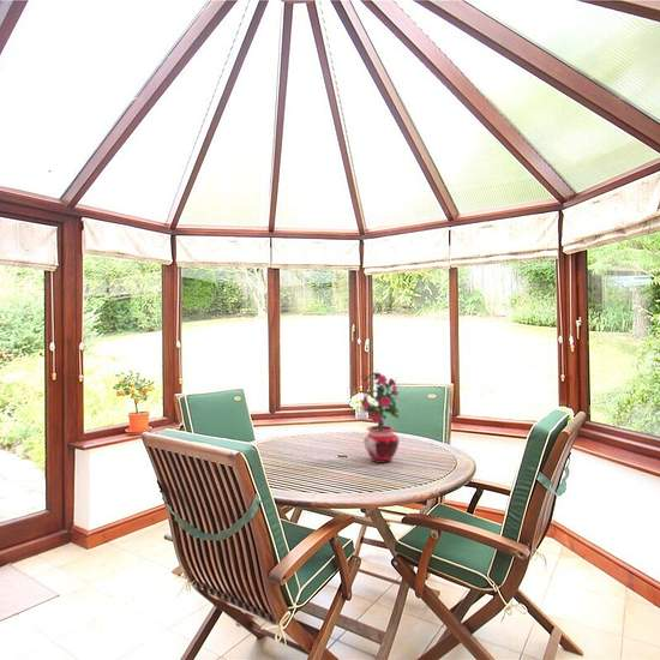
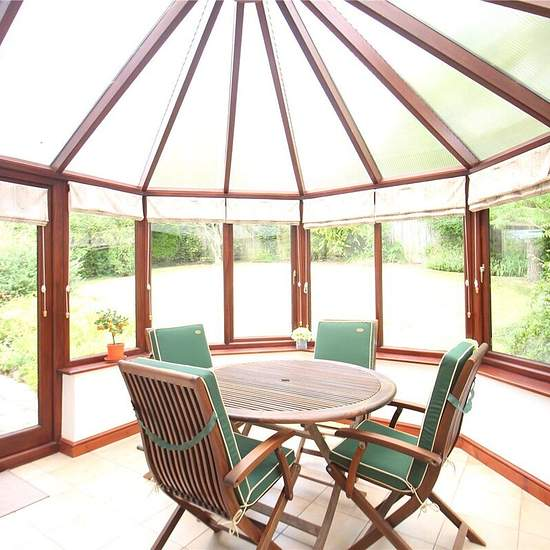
- potted flower (383, 415)
